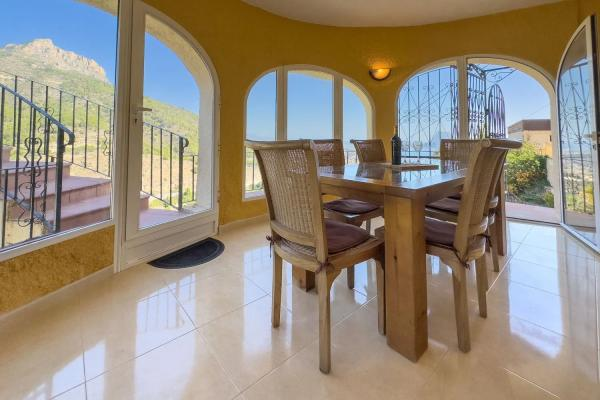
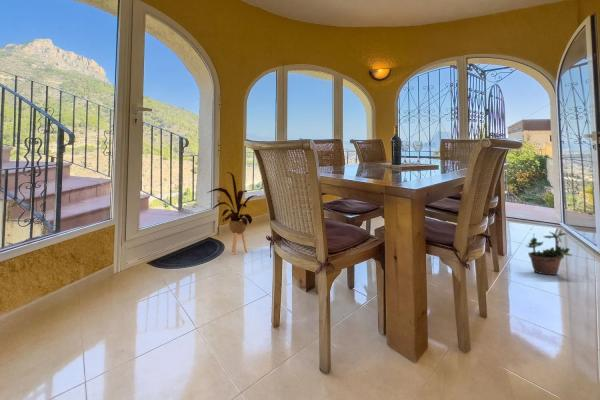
+ house plant (234, 212)
+ potted plant (546, 249)
